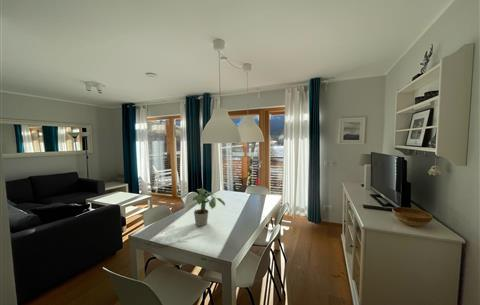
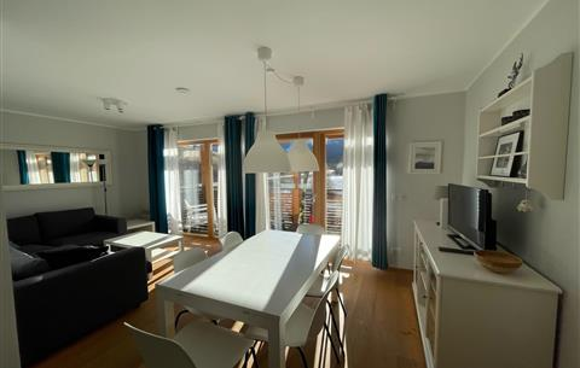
- potted plant (204, 206)
